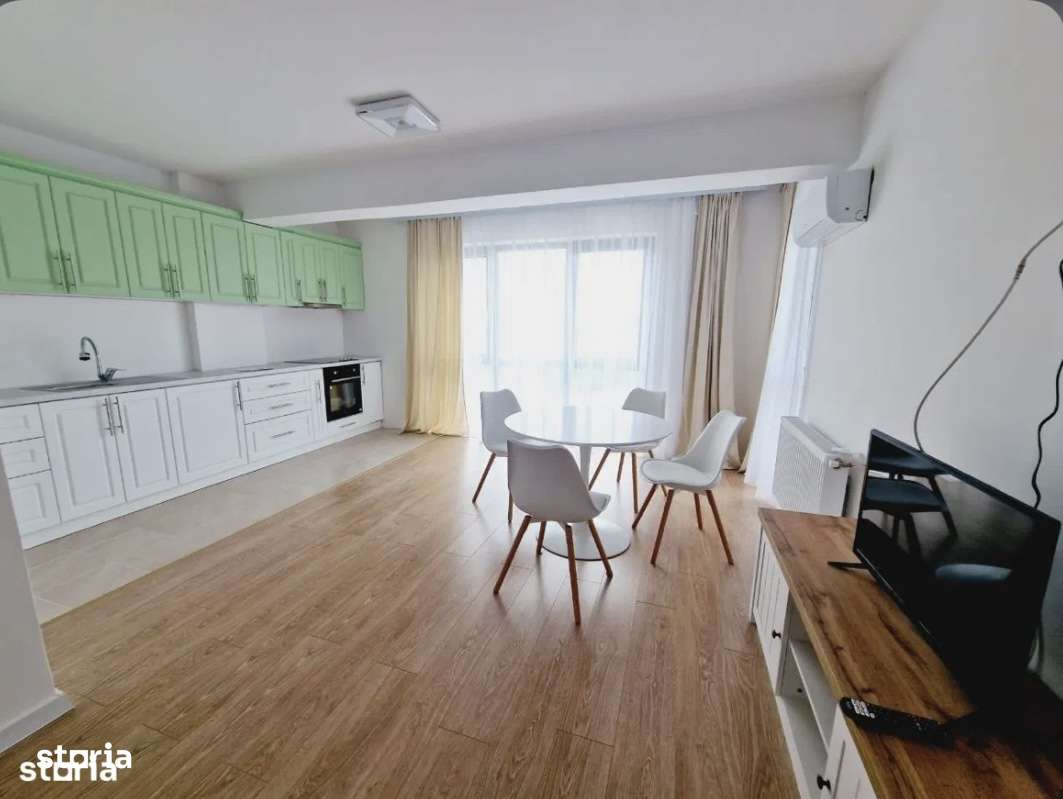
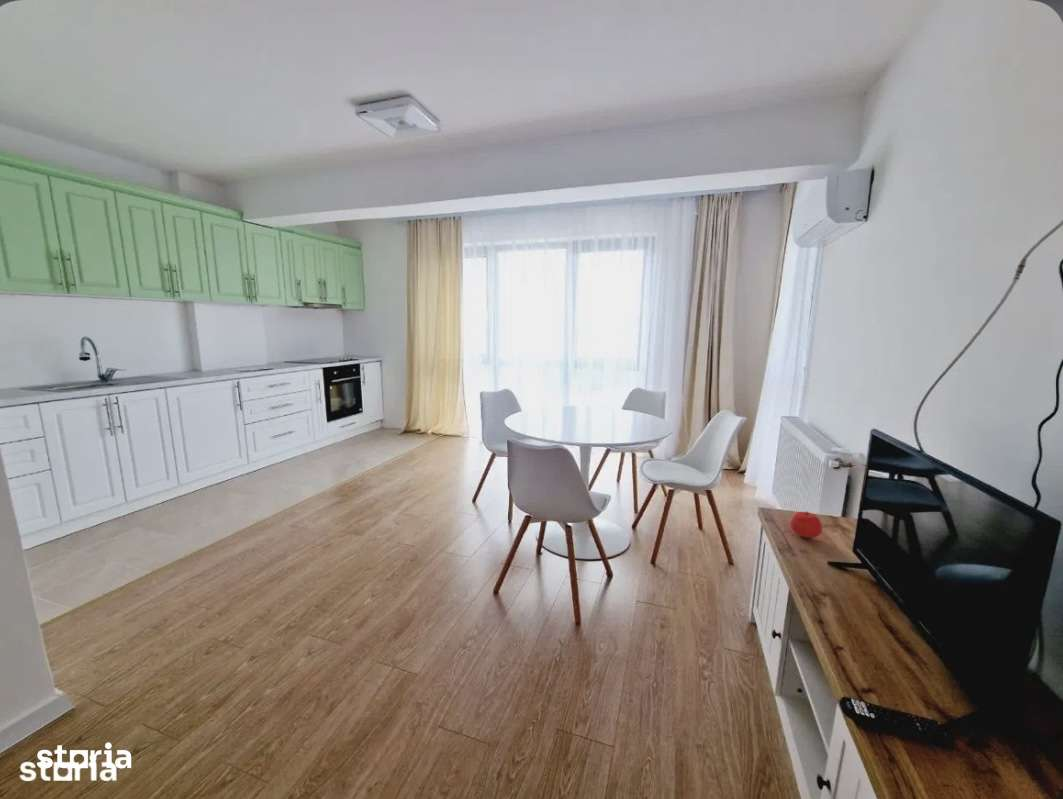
+ apple (806, 524)
